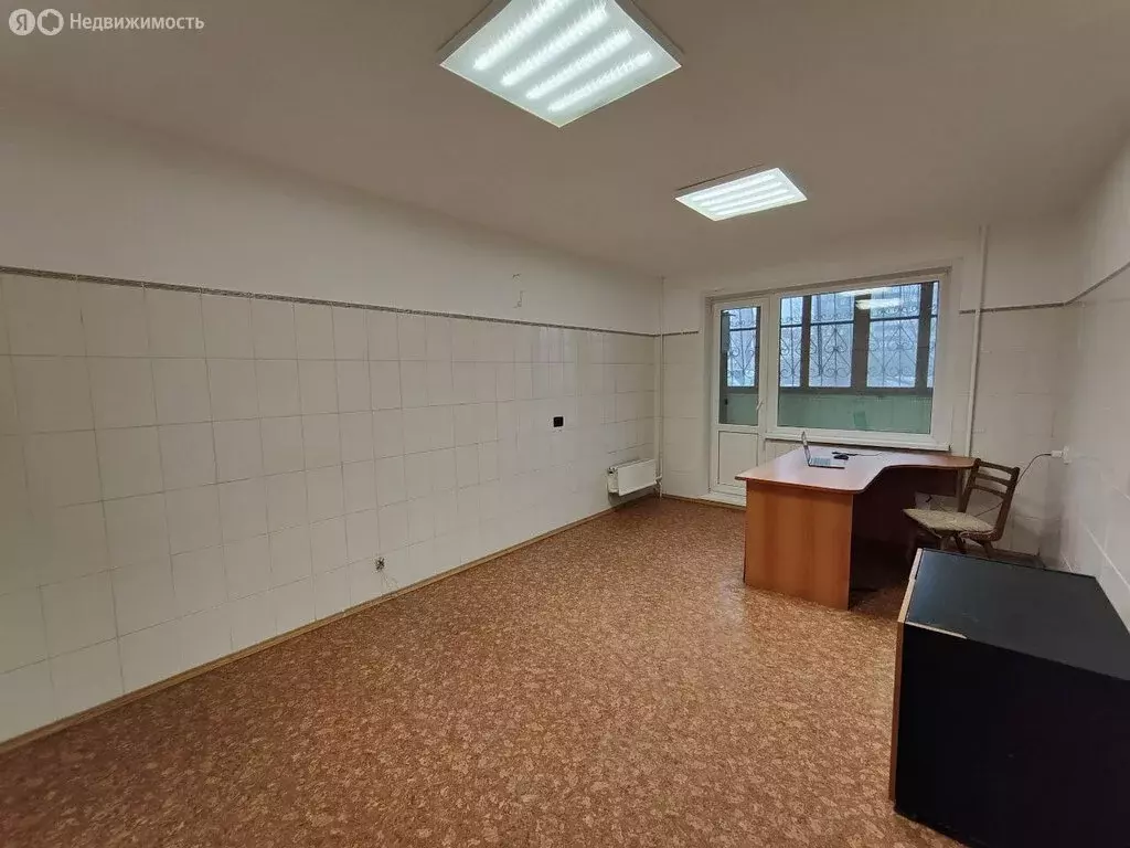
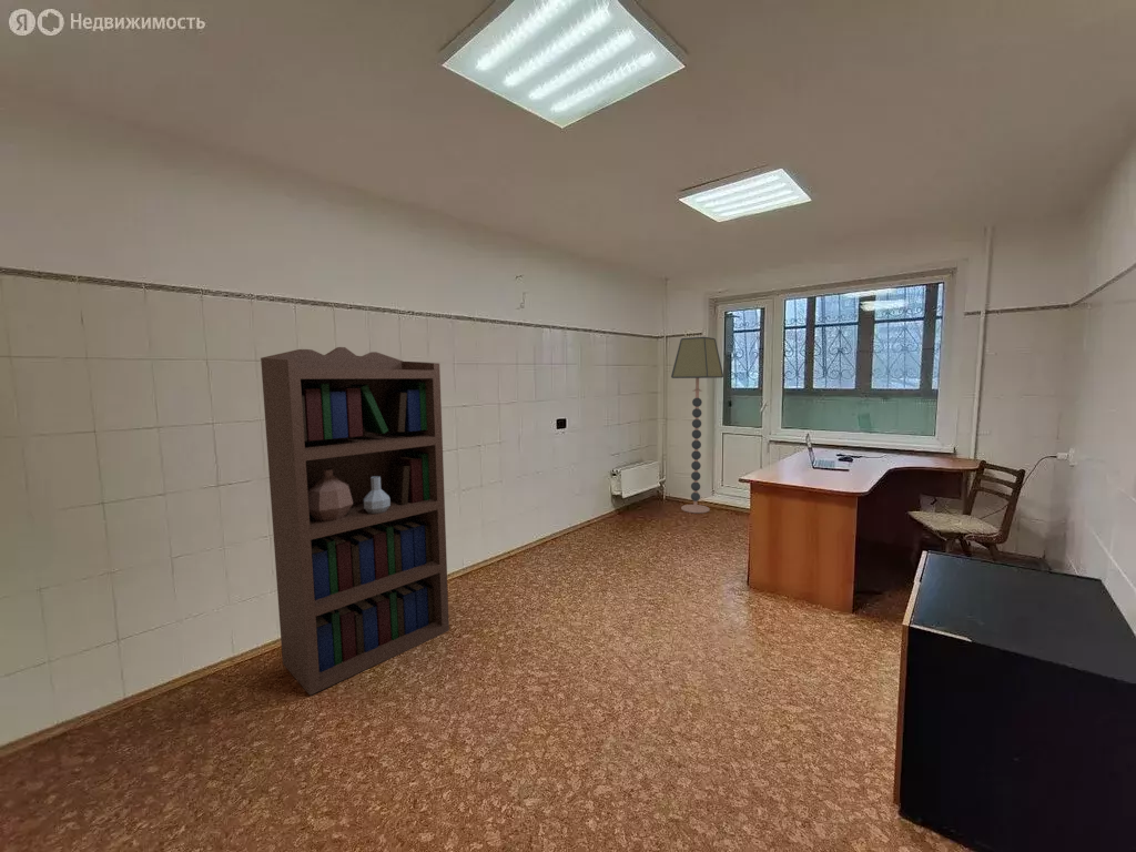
+ floor lamp (697, 425)
+ bookcase (363, 500)
